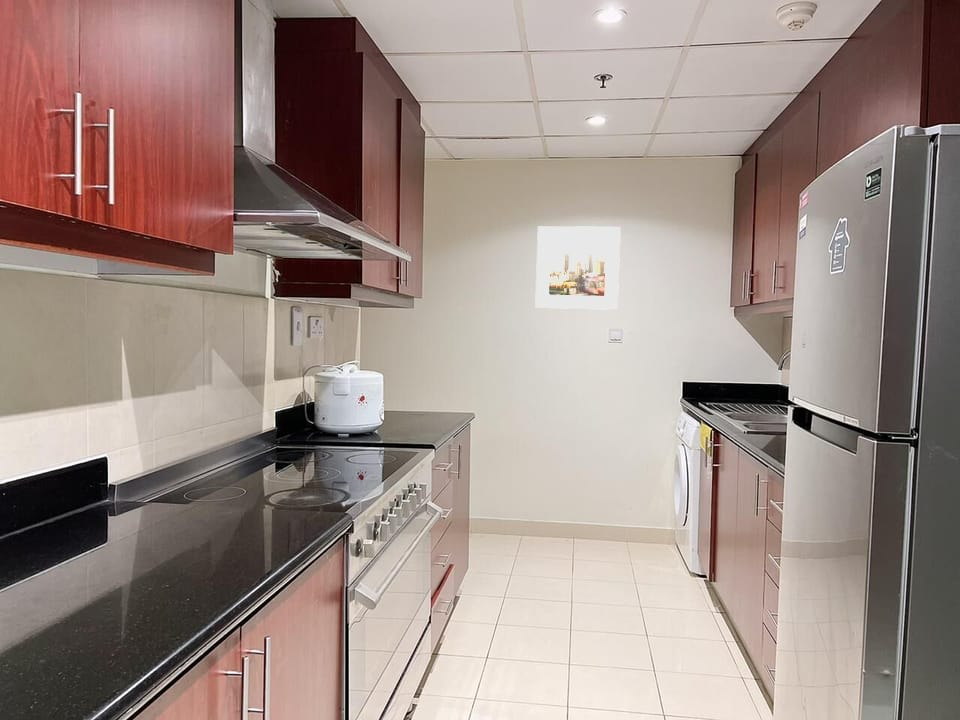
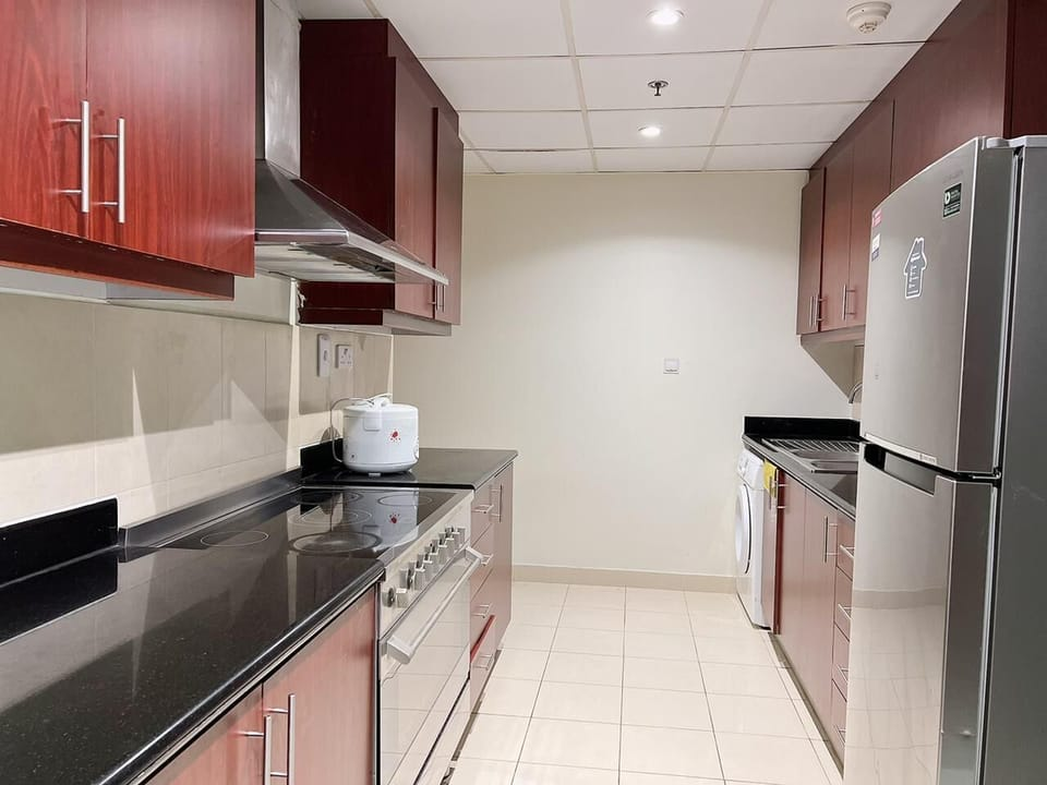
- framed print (577, 267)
